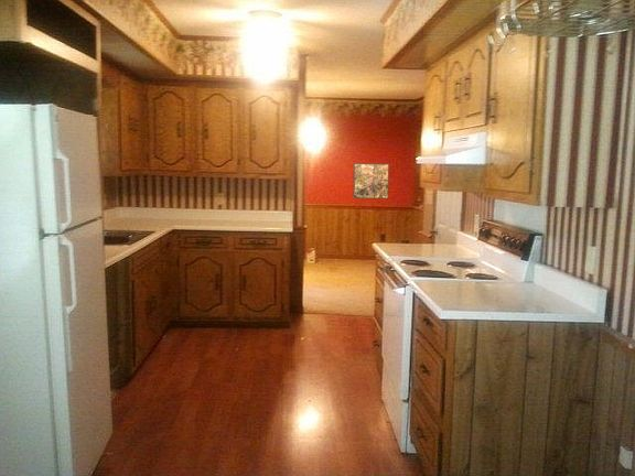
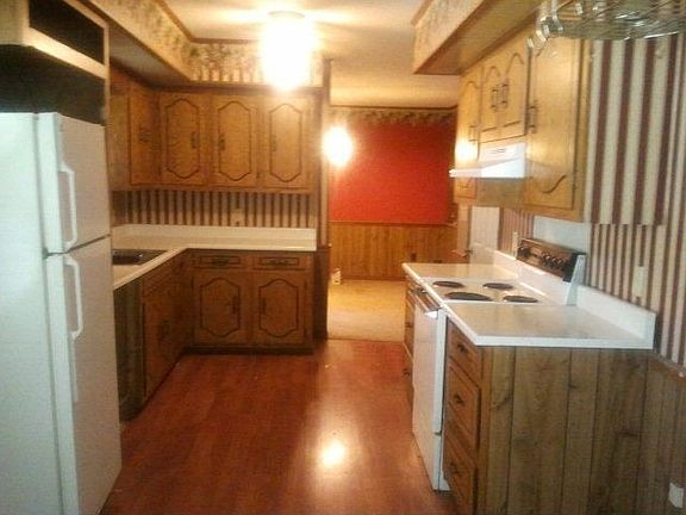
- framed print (370, 181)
